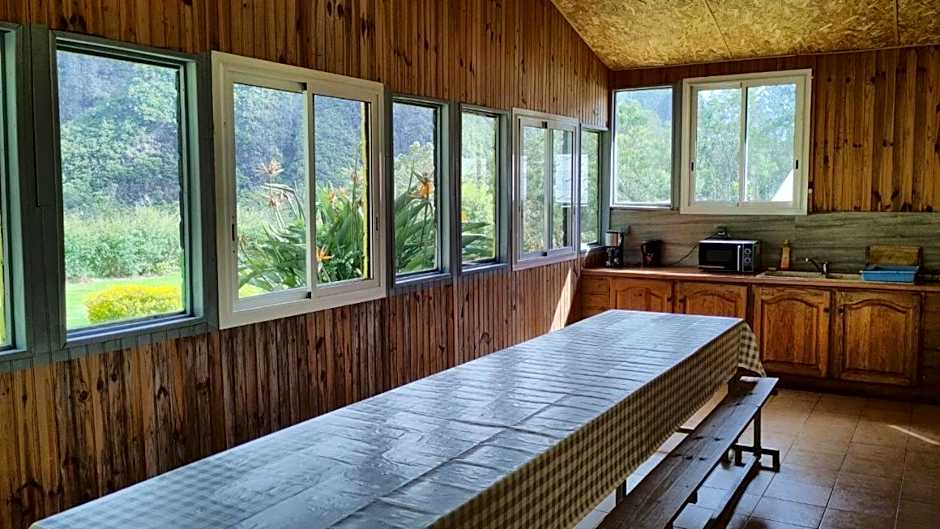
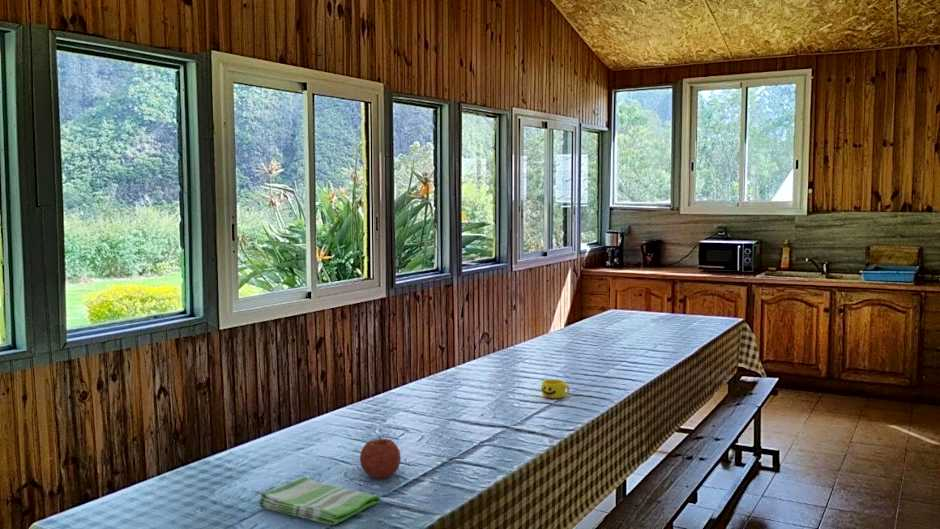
+ fruit (380, 455)
+ dish towel (319, 497)
+ cup (556, 389)
